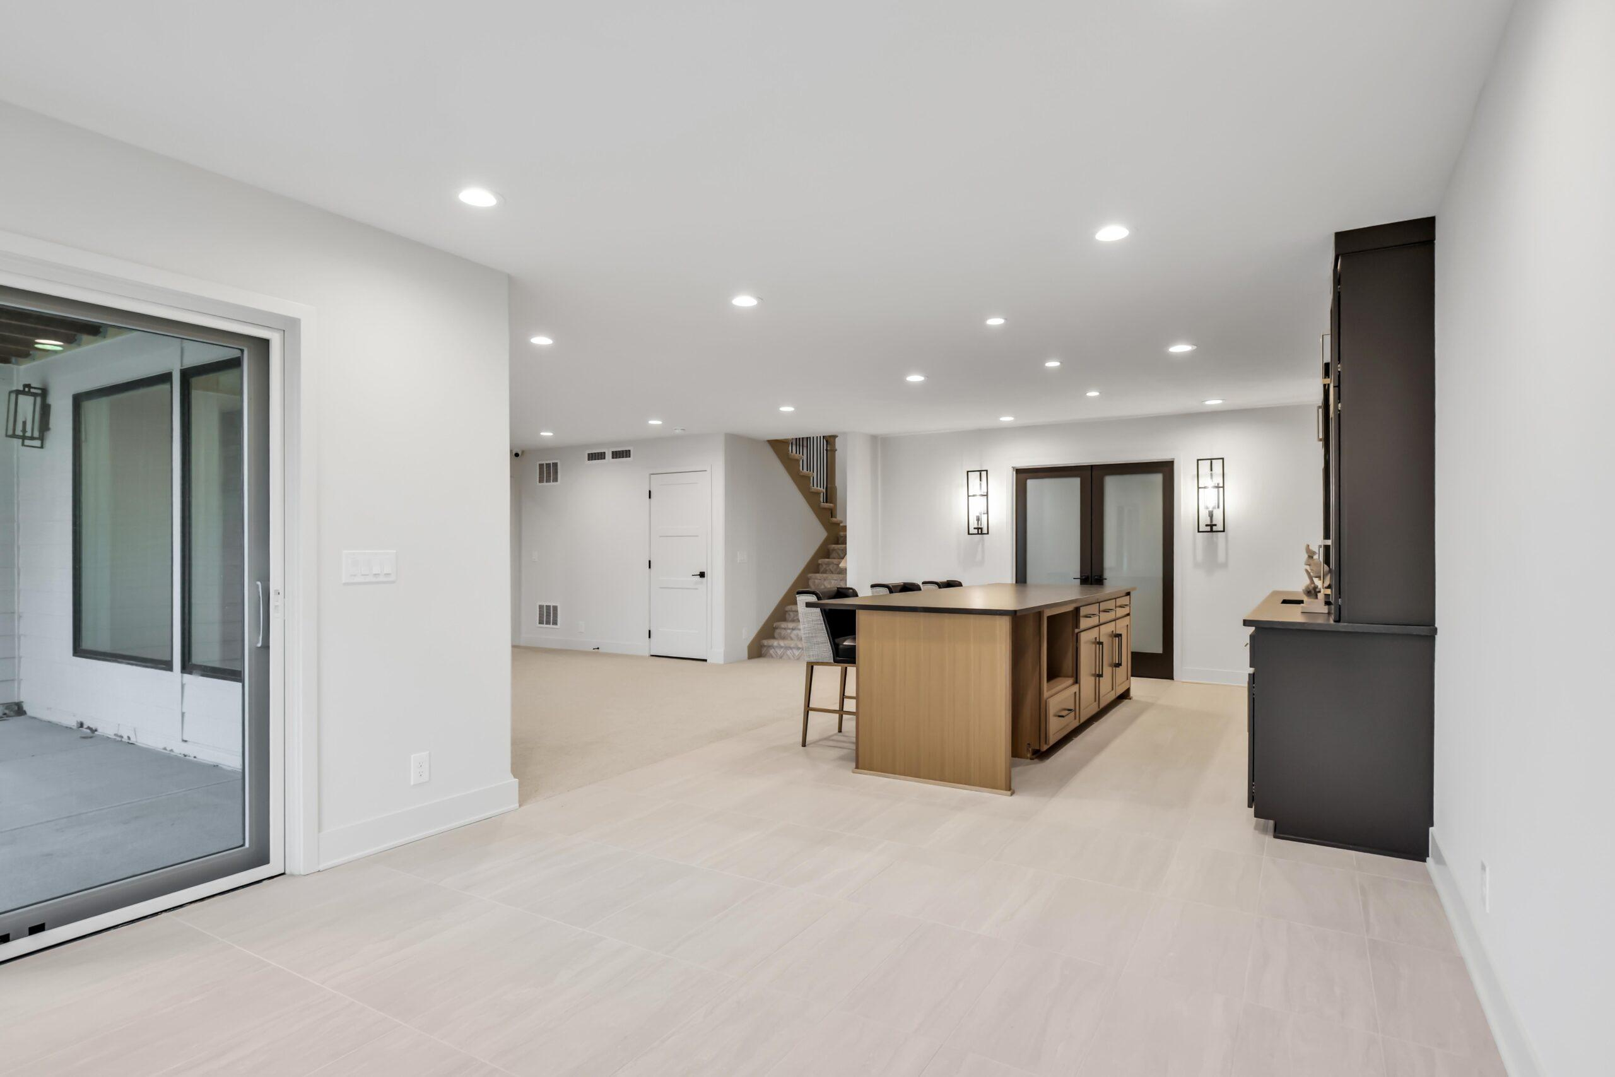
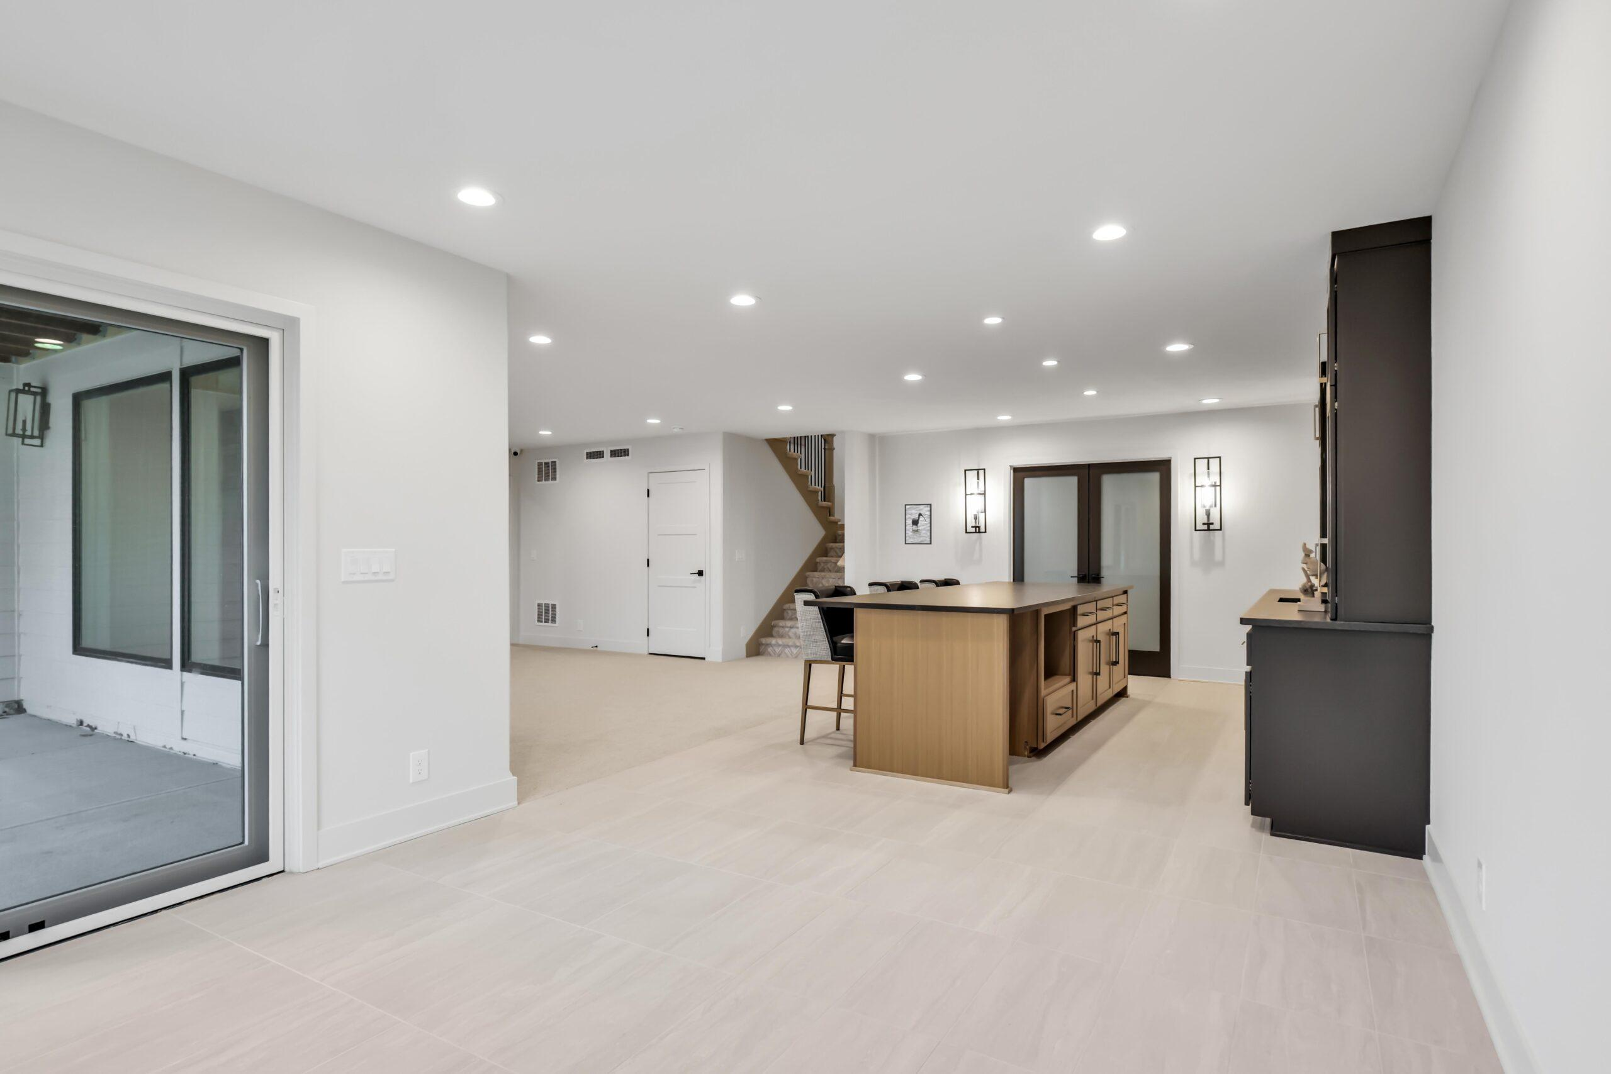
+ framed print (917, 524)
